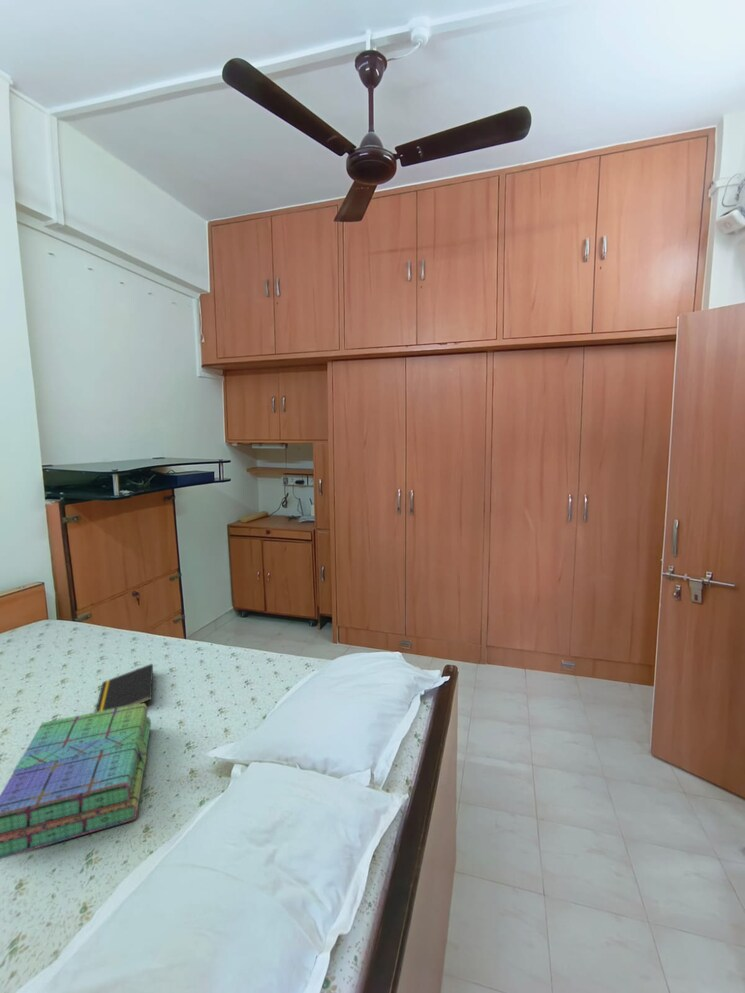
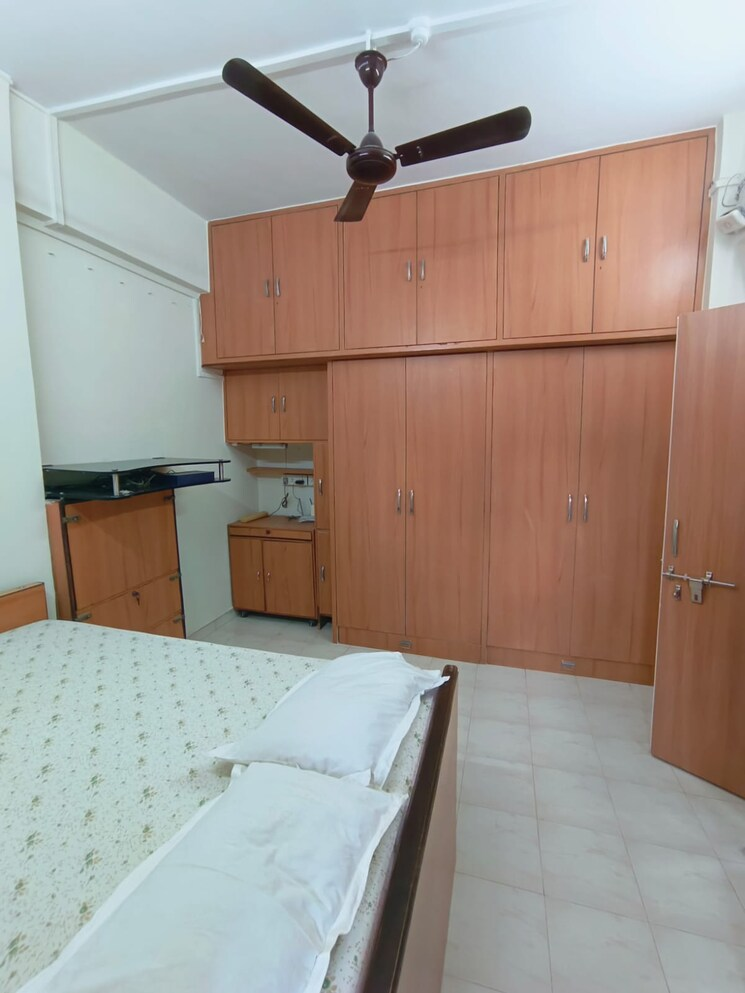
- notepad (126, 690)
- stack of books (82, 766)
